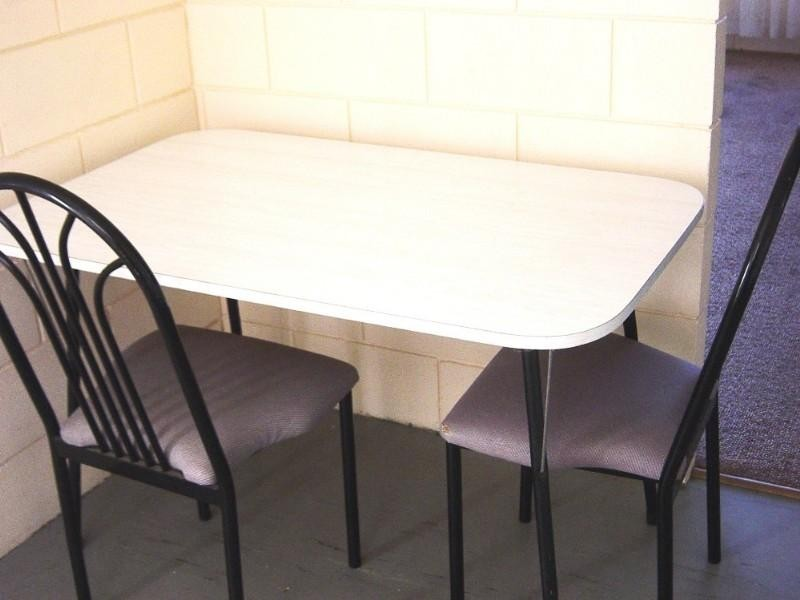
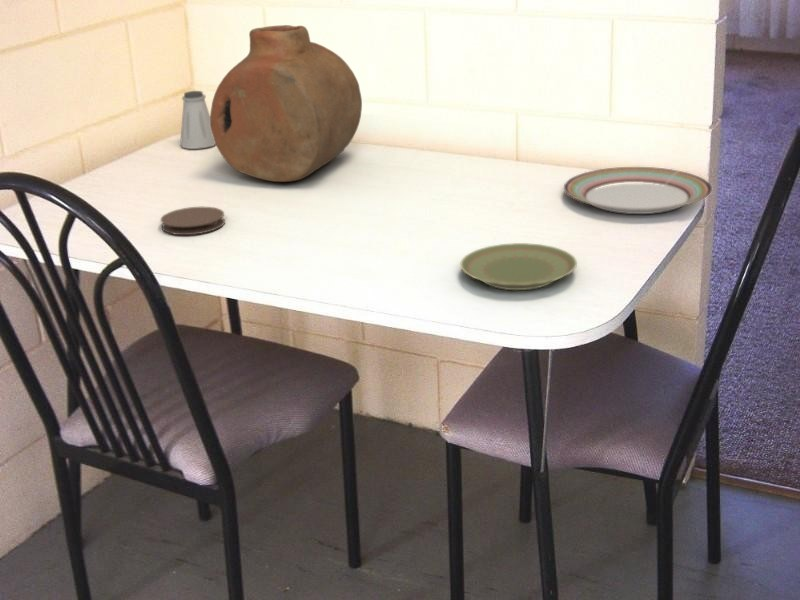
+ coaster (193, 220)
+ plate (518, 269)
+ plate (636, 192)
+ vase (285, 99)
+ saltshaker (196, 118)
